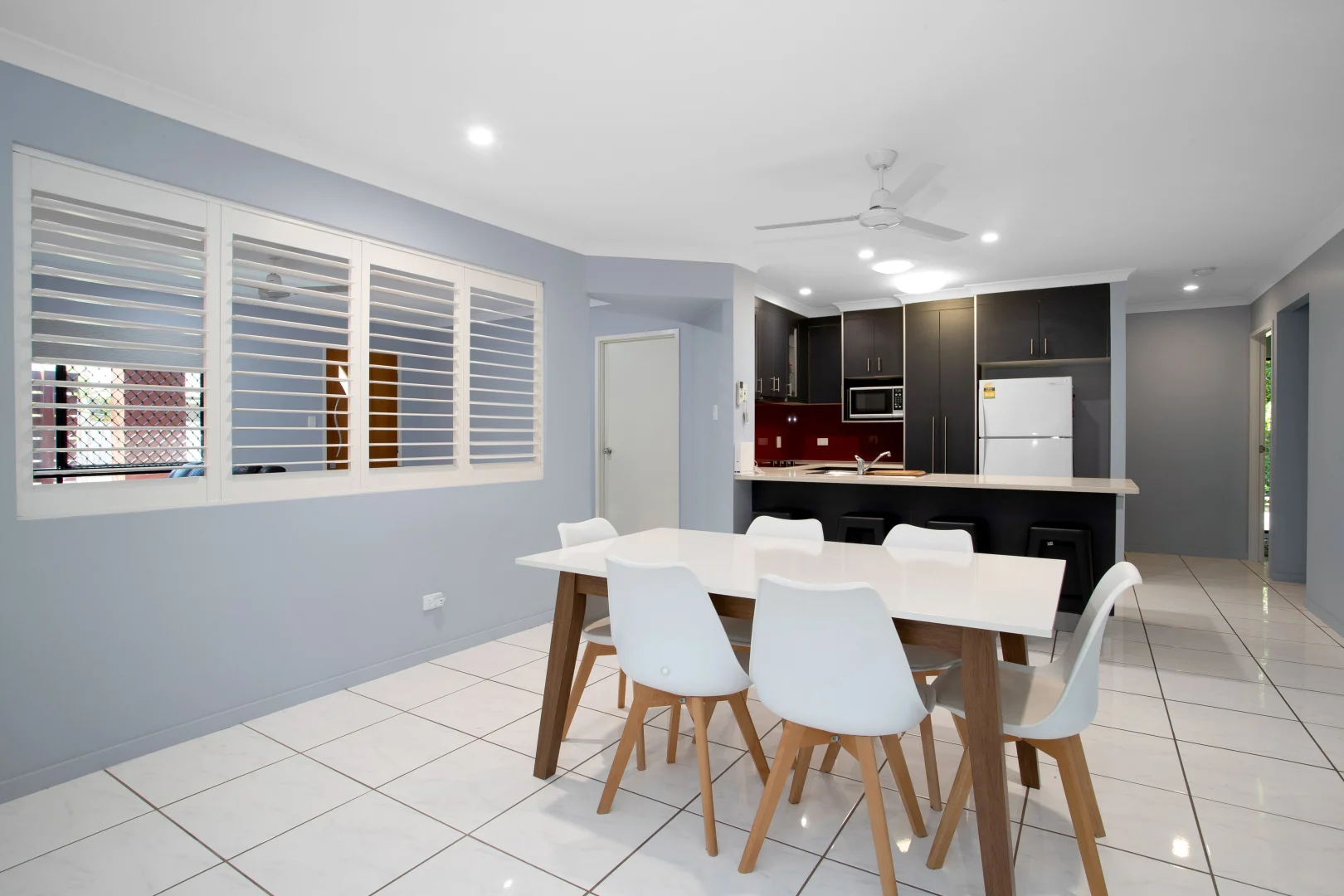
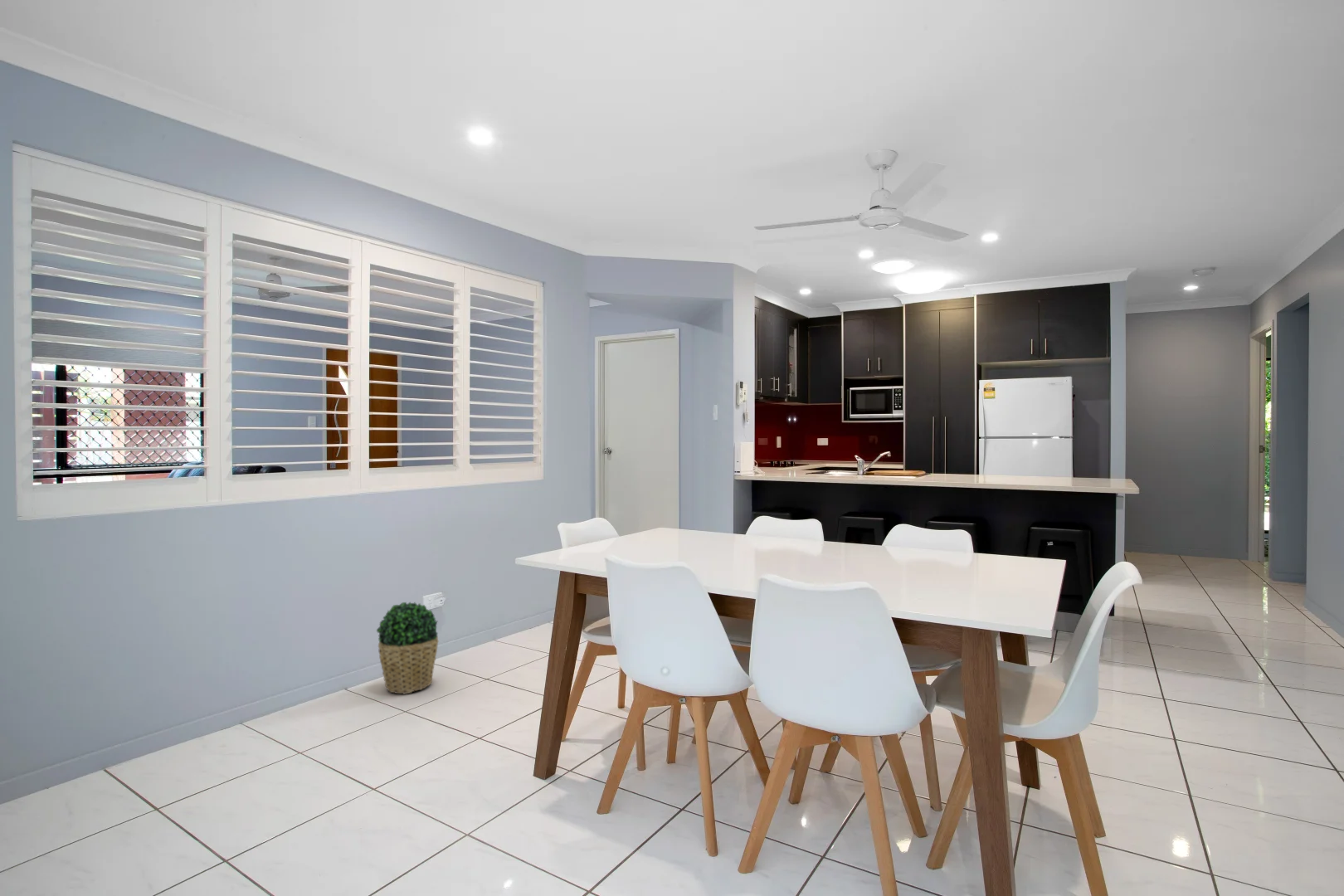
+ potted plant (408, 645)
